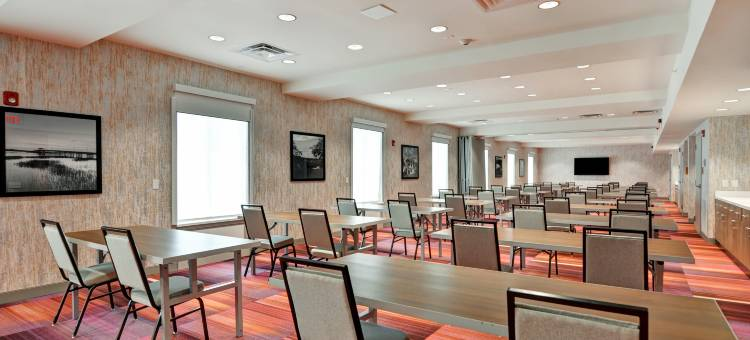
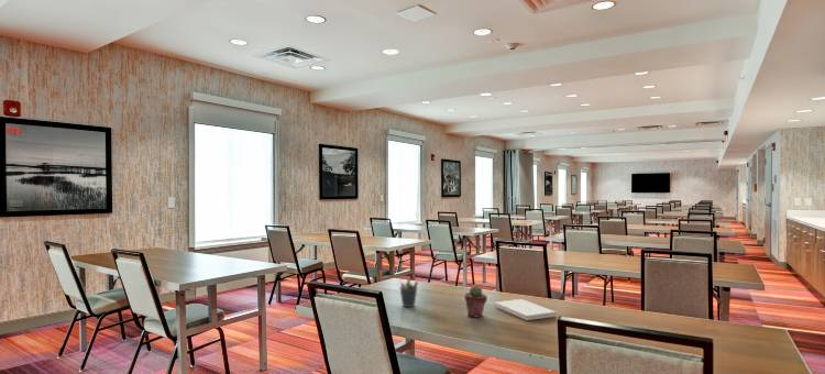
+ book (524, 308)
+ pen holder (408, 290)
+ potted succulent (475, 300)
